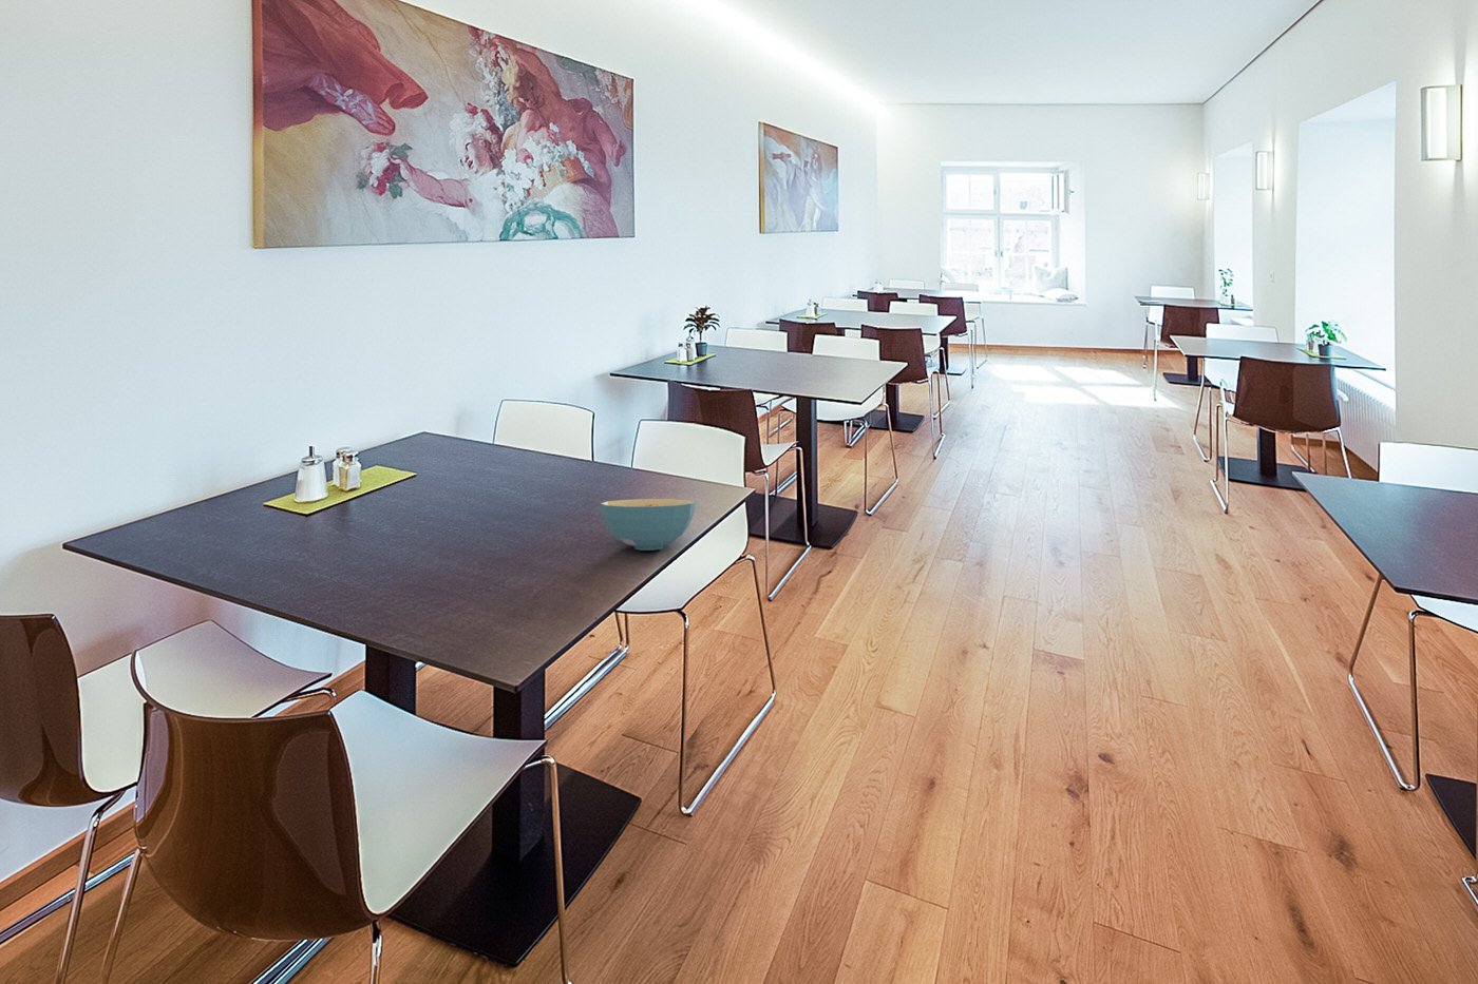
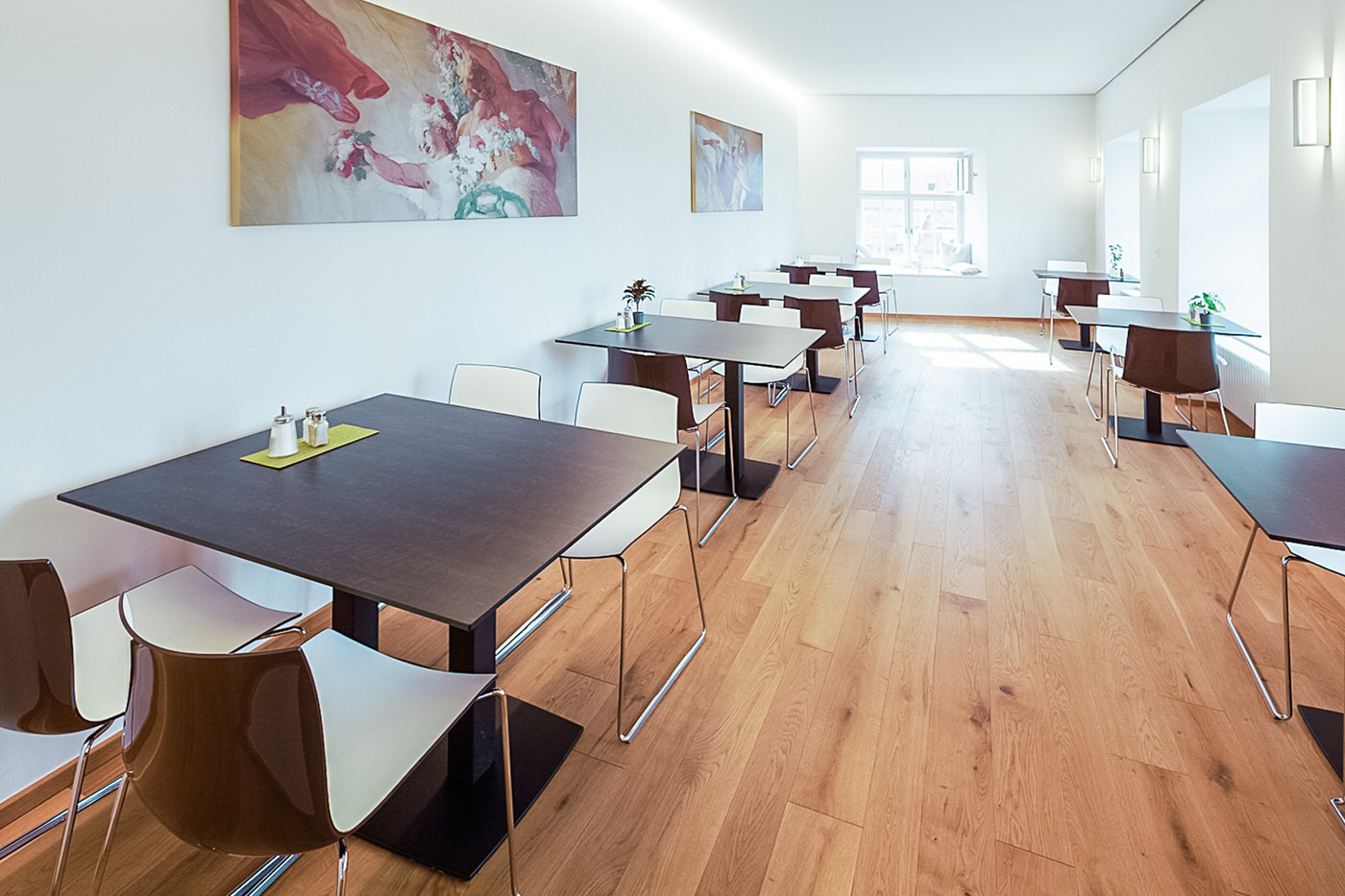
- cereal bowl (648, 525)
